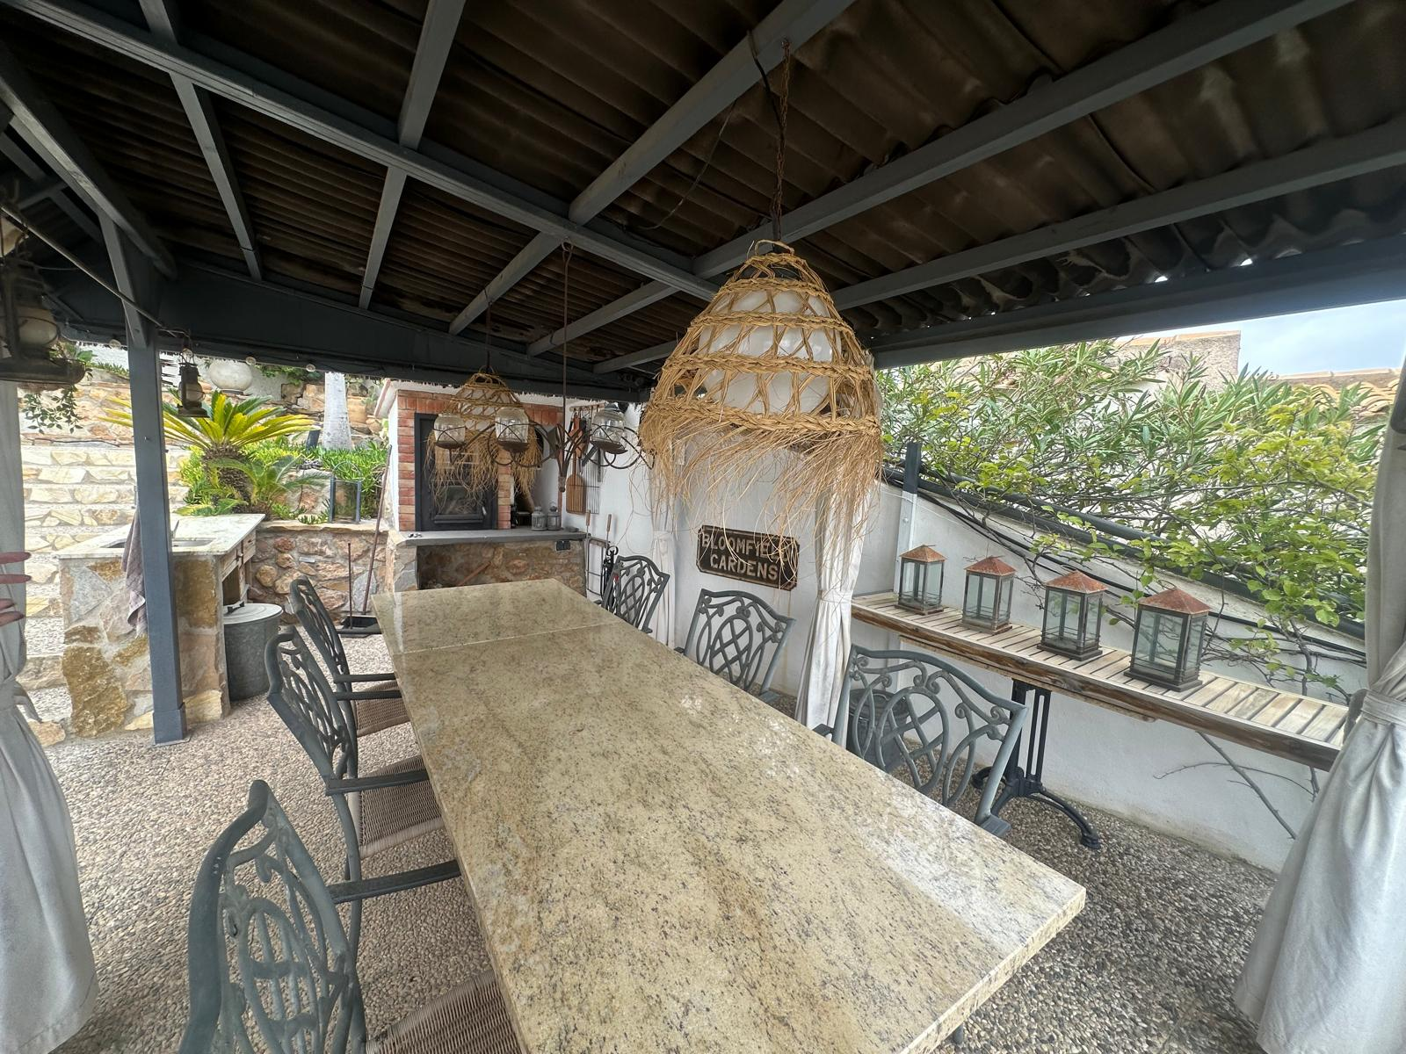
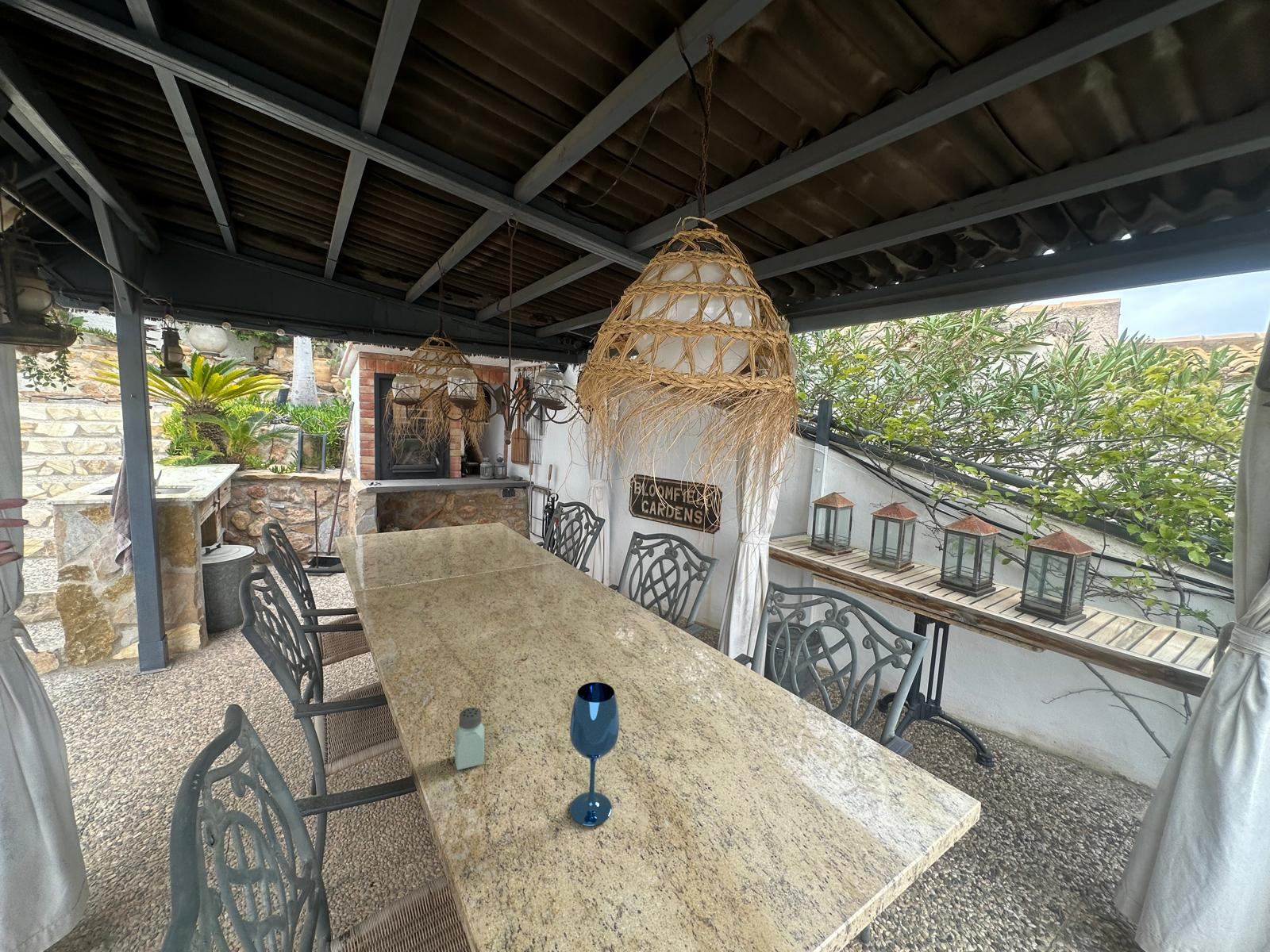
+ wineglass (593, 751)
+ saltshaker (470, 736)
